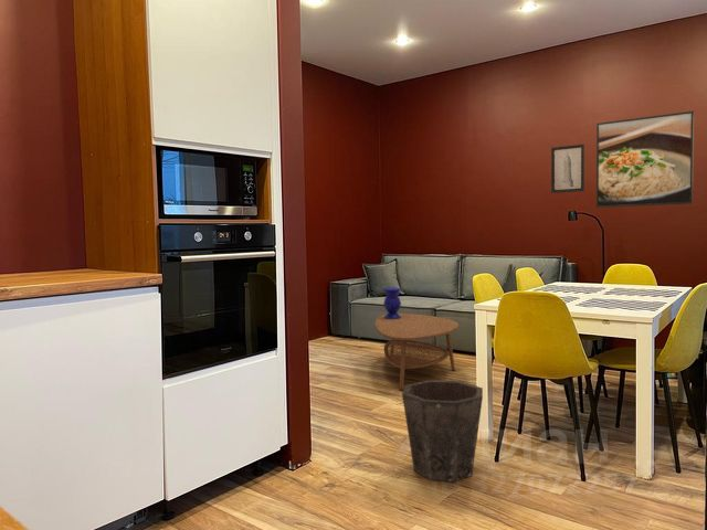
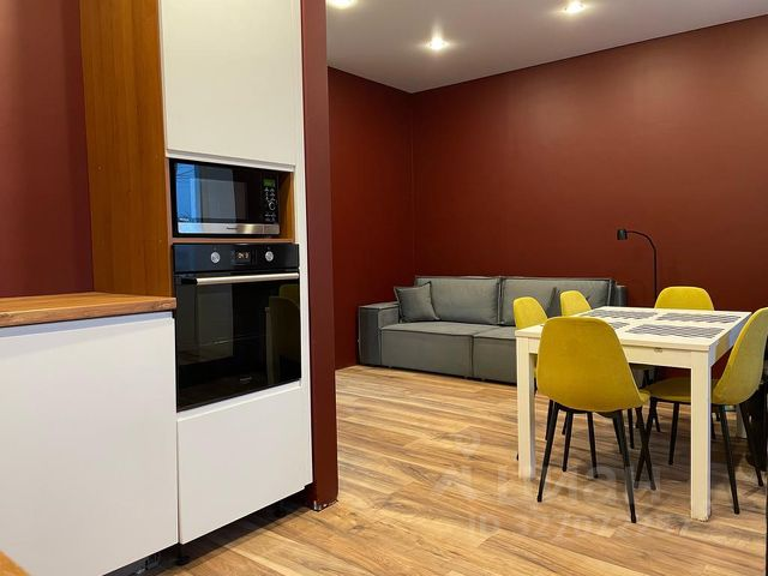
- waste bin (443, 430)
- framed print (642, 161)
- coffee table (416, 348)
- wall art (567, 169)
- vase (392, 303)
